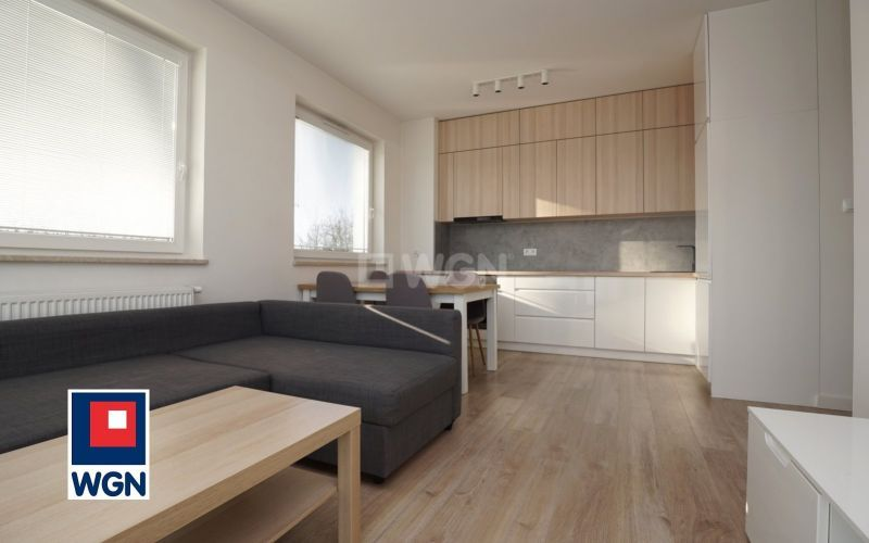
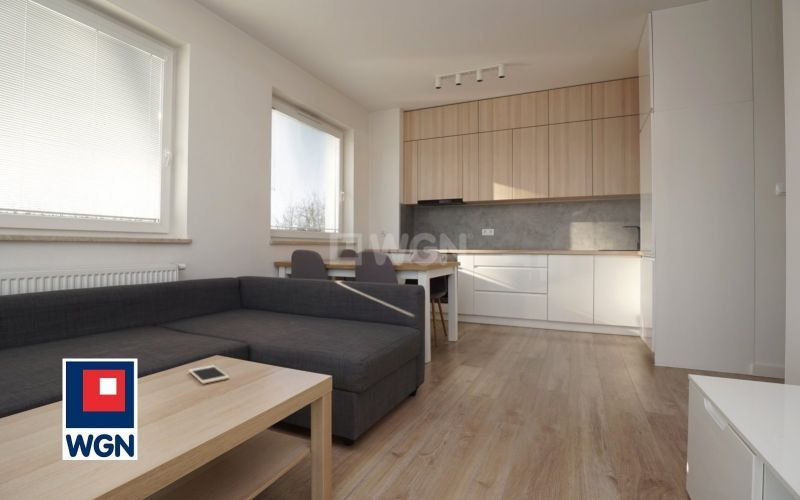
+ cell phone (208, 374)
